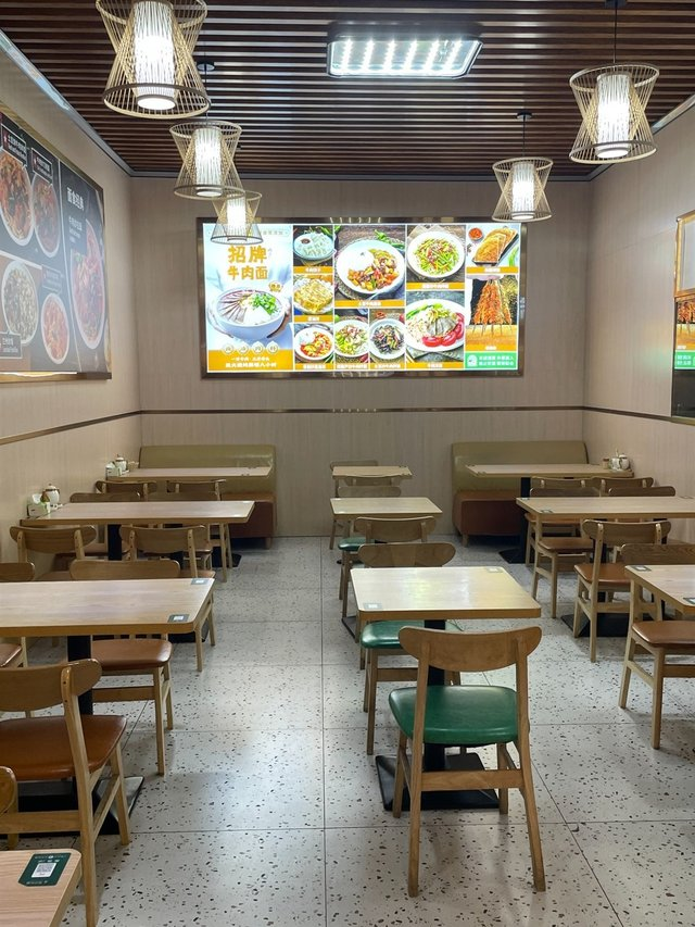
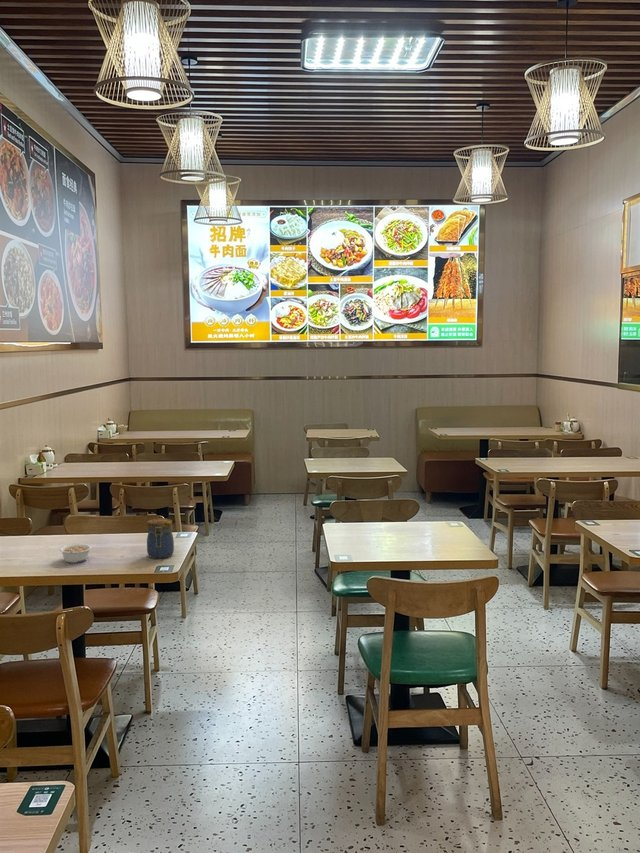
+ jar (160, 538)
+ legume (76, 552)
